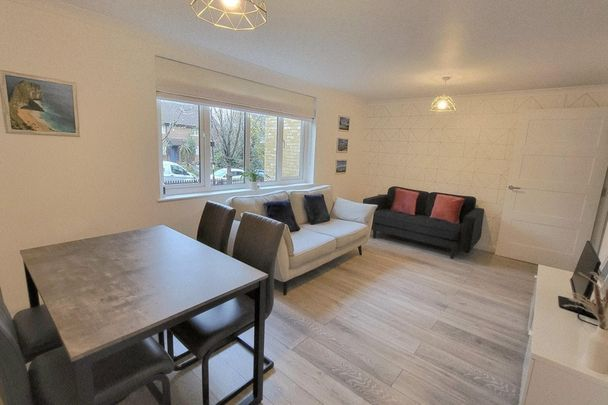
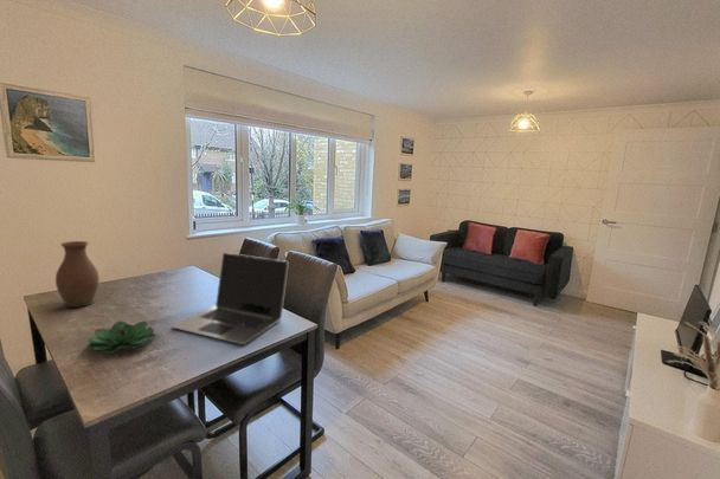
+ succulent plant (122, 336)
+ vase (77, 273)
+ laptop (232, 292)
